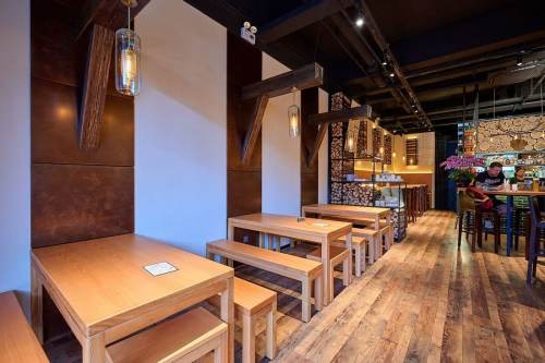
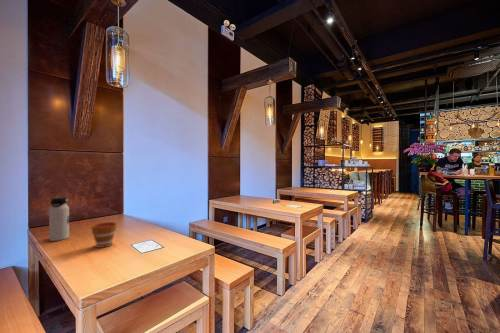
+ cup (103, 235)
+ water bottle (59, 218)
